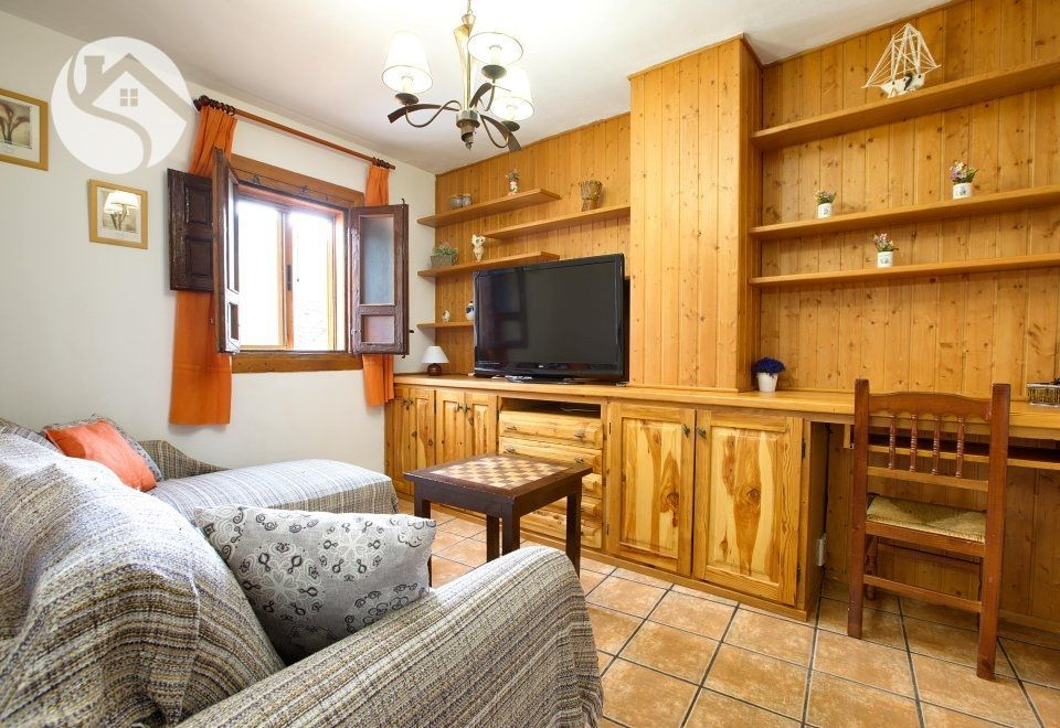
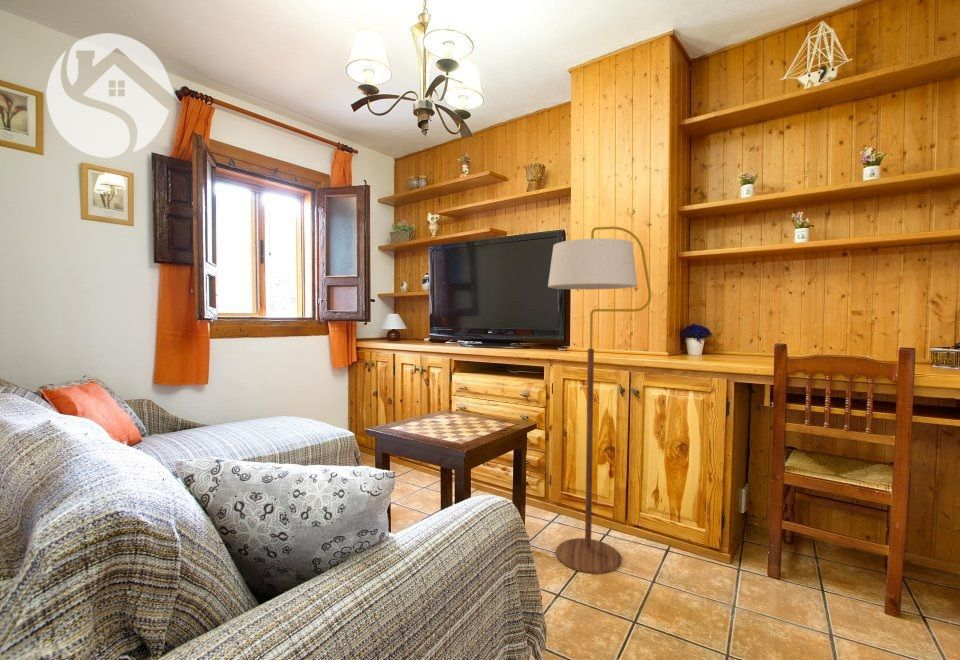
+ floor lamp (592, 393)
